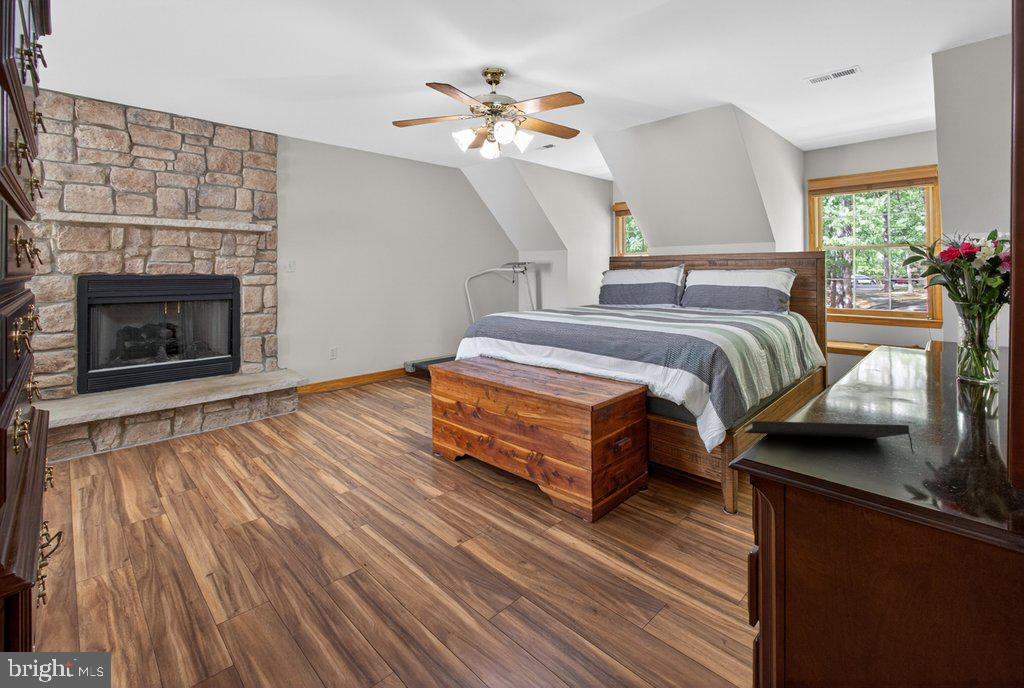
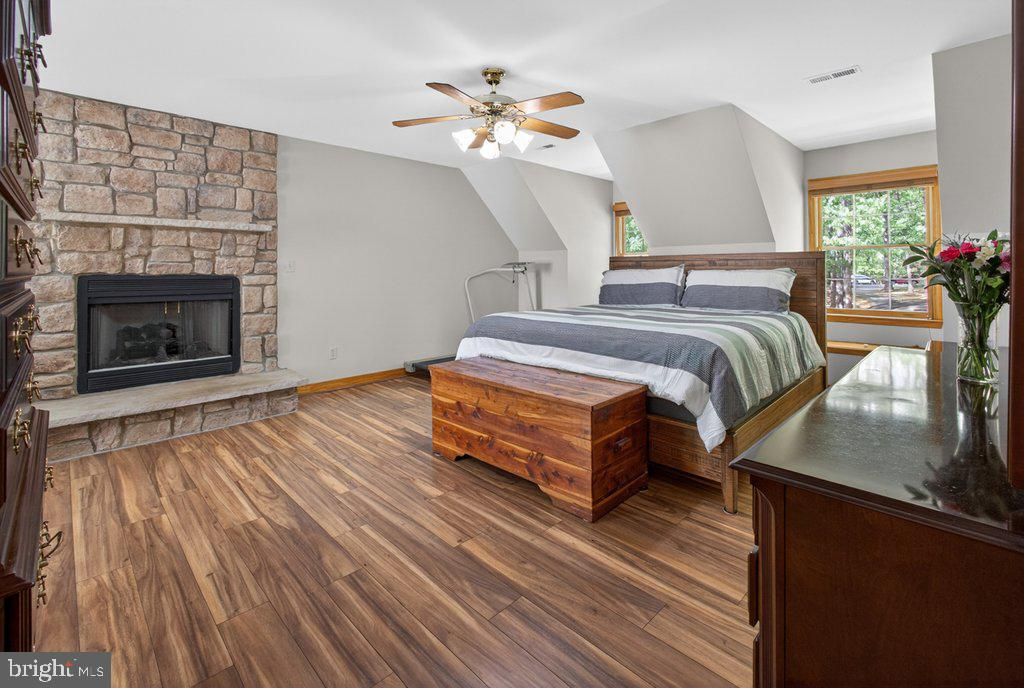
- notepad (815, 430)
